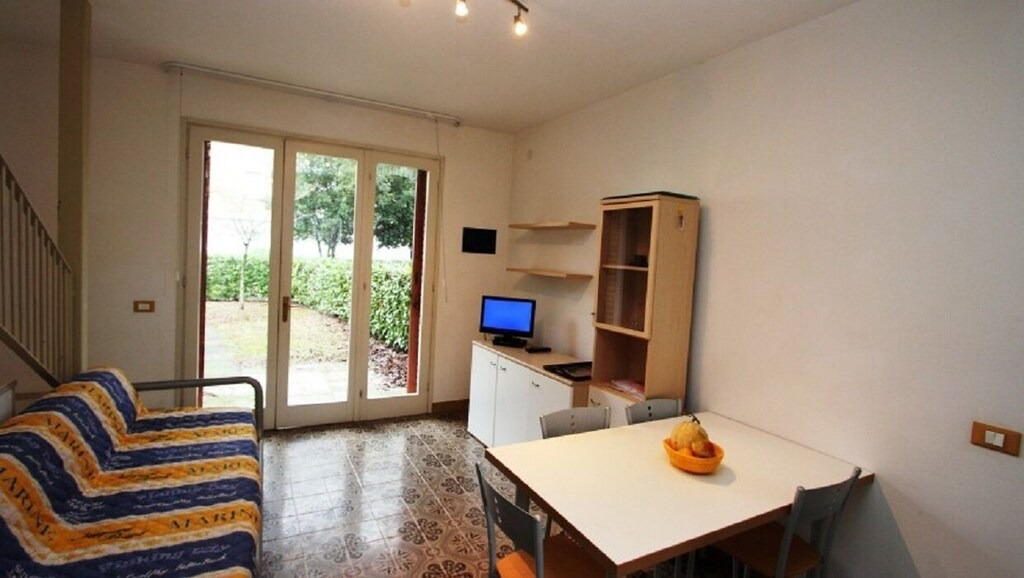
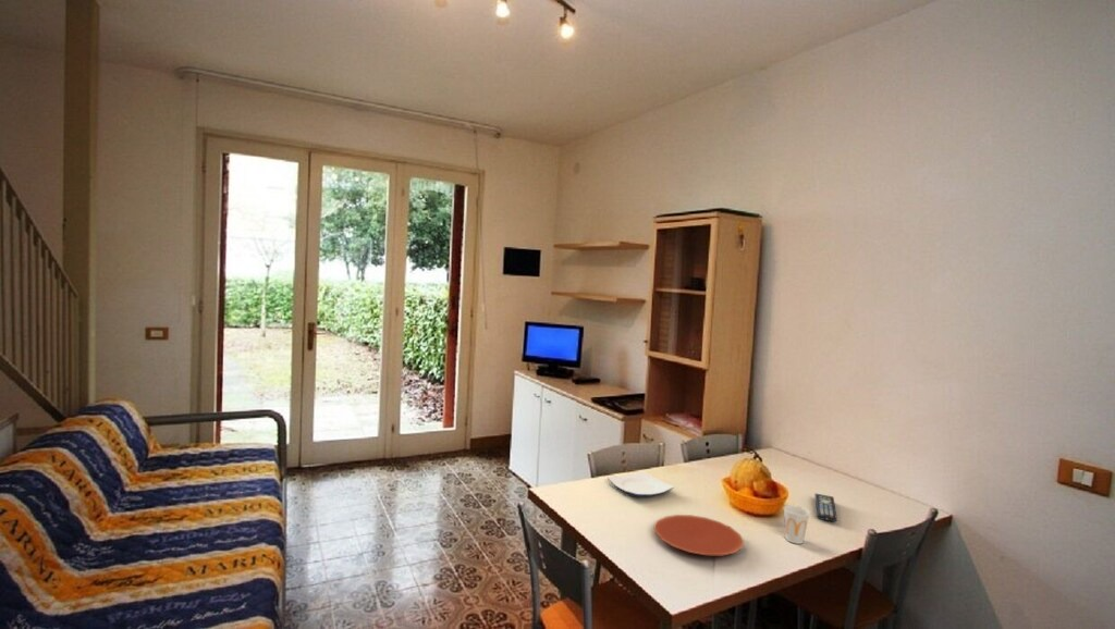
+ remote control (824, 506)
+ plate (697, 536)
+ cup (795, 525)
+ plate (639, 484)
